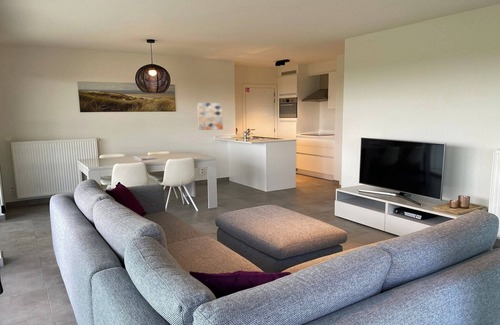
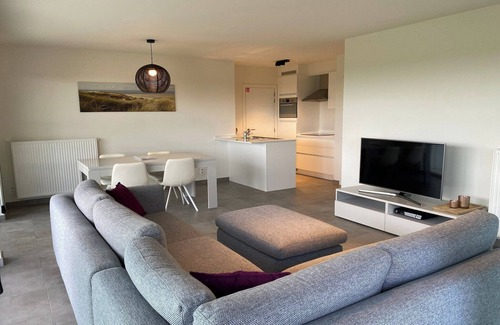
- wall art (210, 116)
